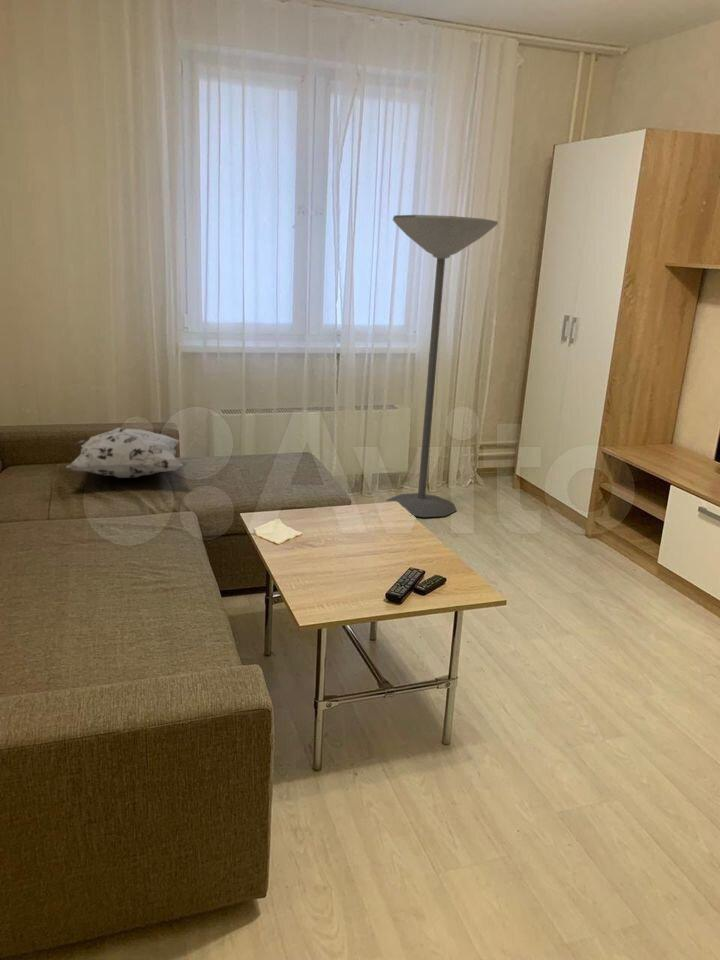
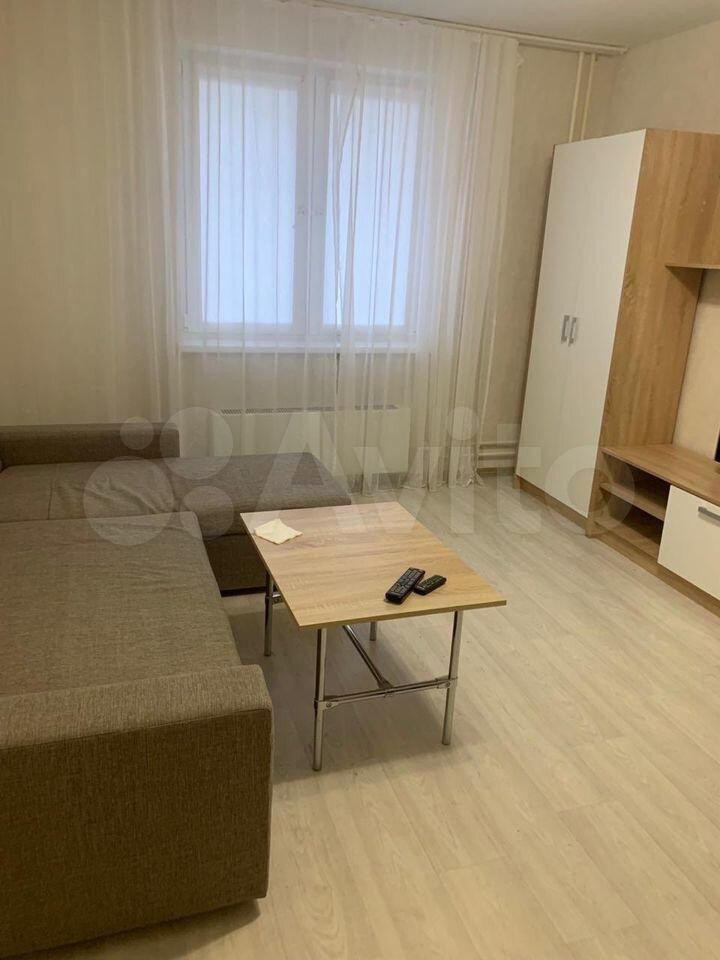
- decorative pillow (127, 453)
- floor lamp (431, 370)
